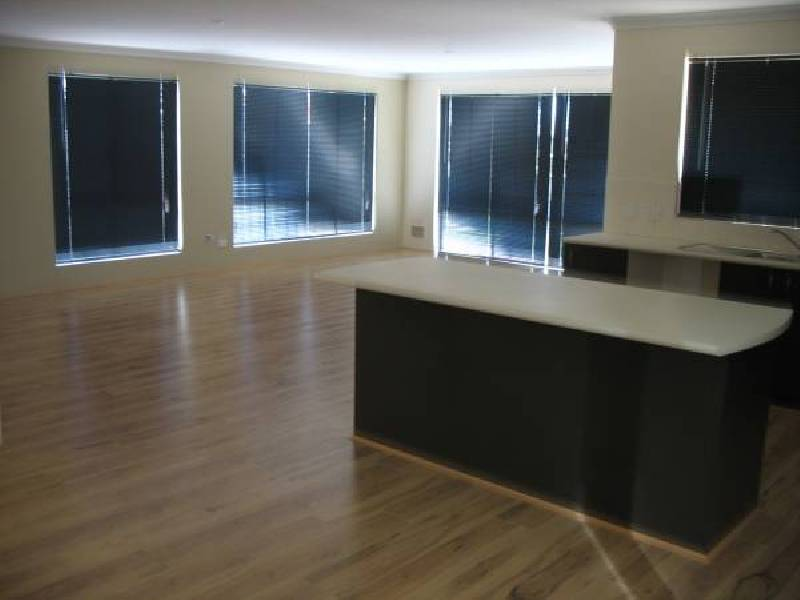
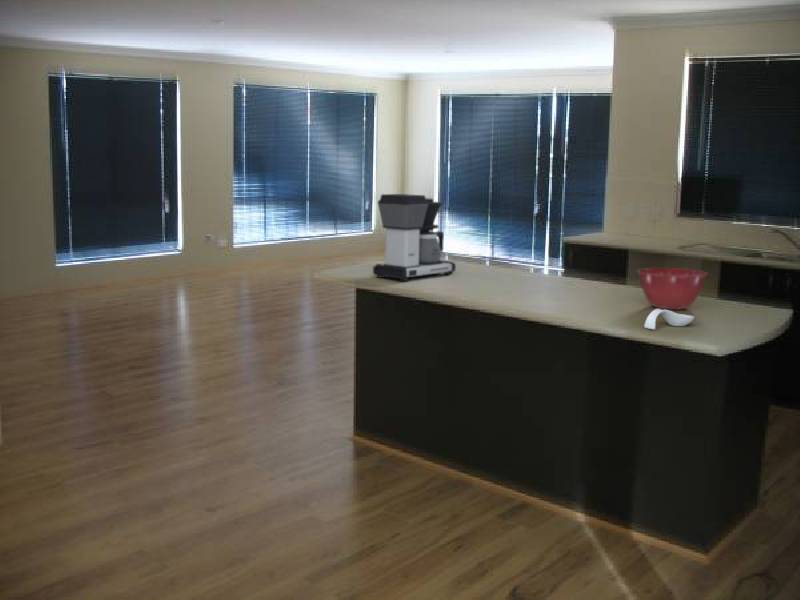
+ mixing bowl (670, 289)
+ spoon rest (669, 317)
+ coffee maker (416, 235)
